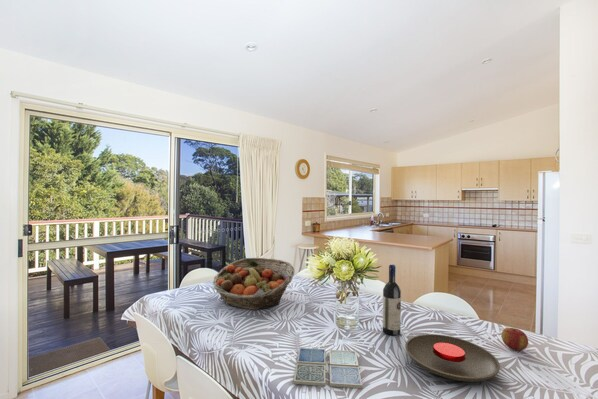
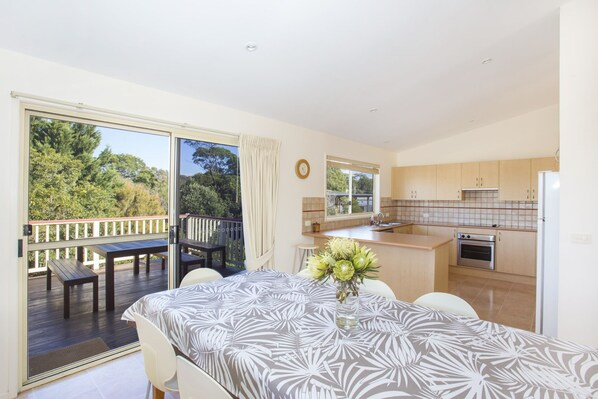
- apple (514, 338)
- wine bottle (391, 298)
- fruit basket (253, 281)
- plate (449, 358)
- drink coaster (329, 366)
